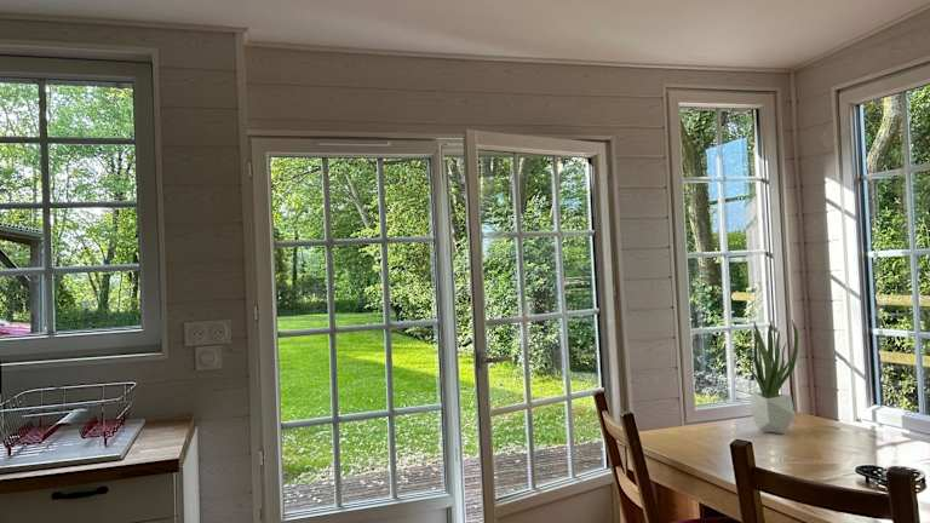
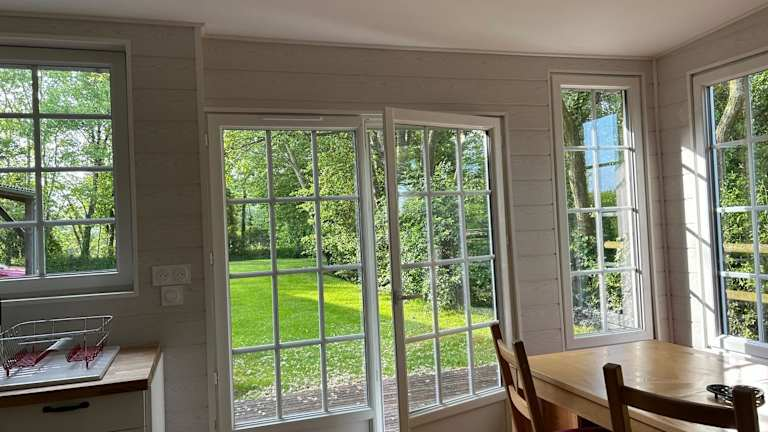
- potted plant (773, 375)
